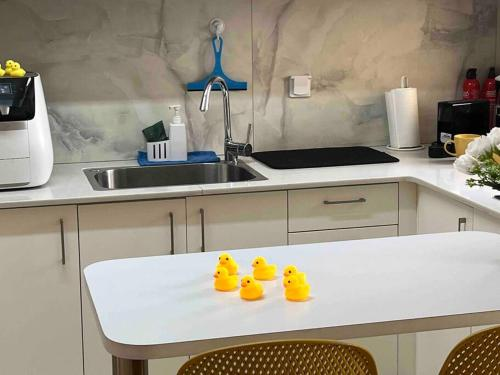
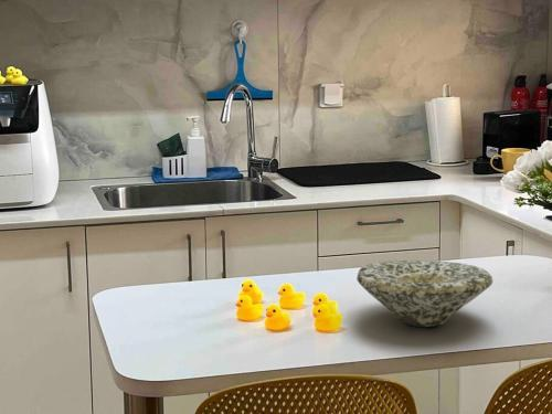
+ bowl (423, 297)
